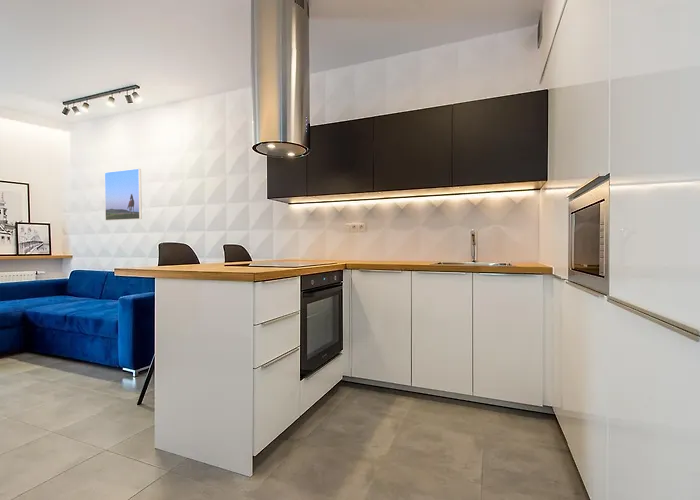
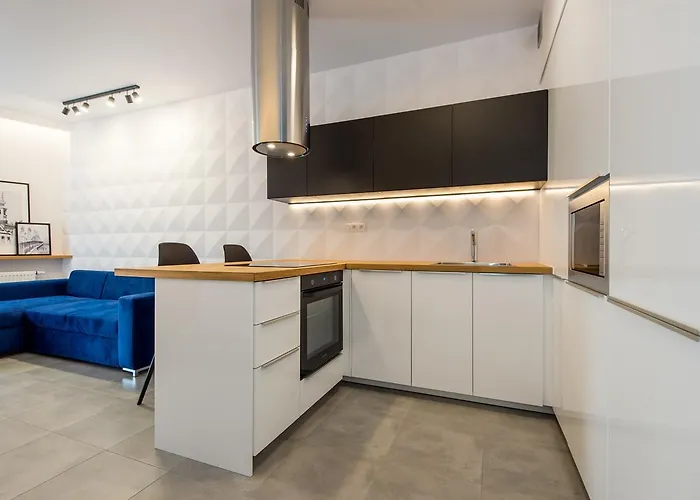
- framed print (122, 195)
